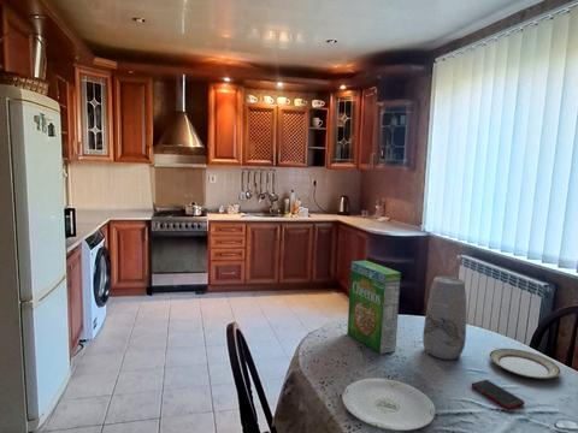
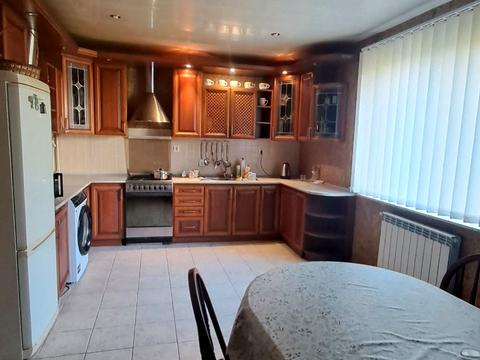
- cell phone (496, 393)
- plate (523, 364)
- cereal box (372, 304)
- plate (387, 404)
- vase (446, 316)
